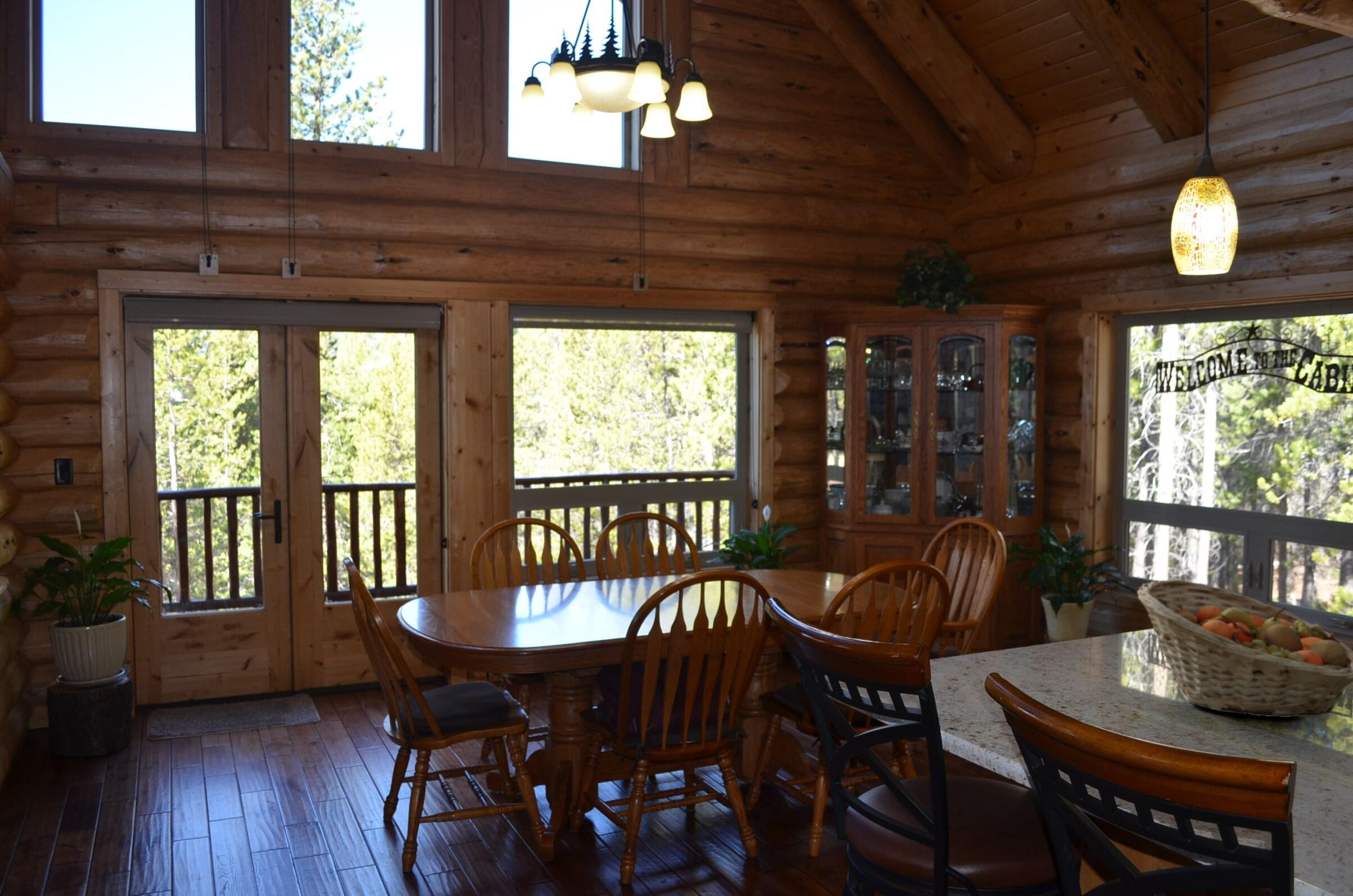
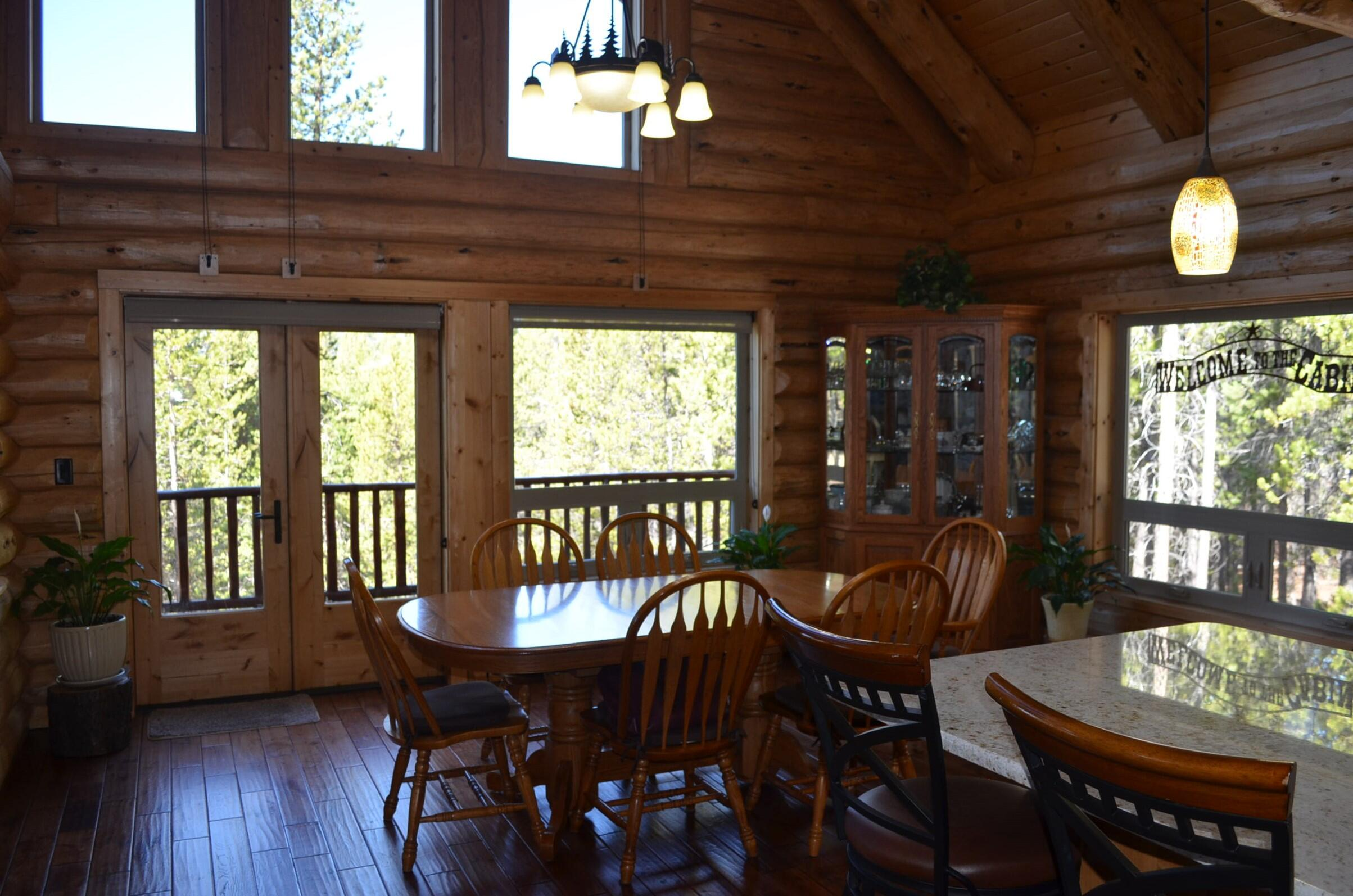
- fruit basket (1246, 643)
